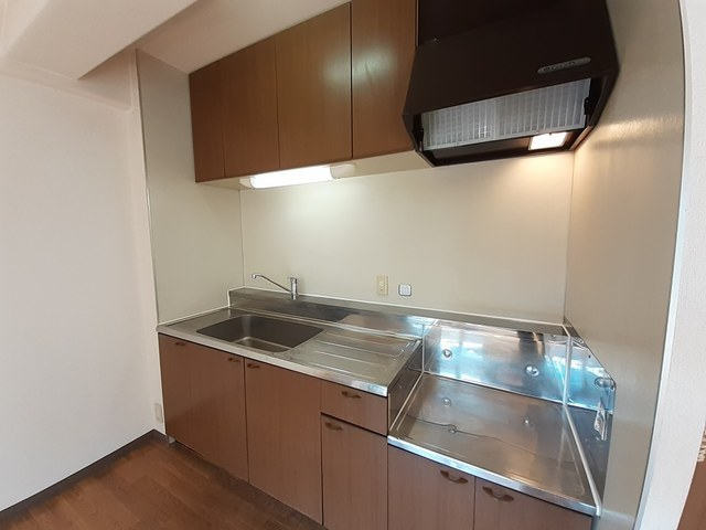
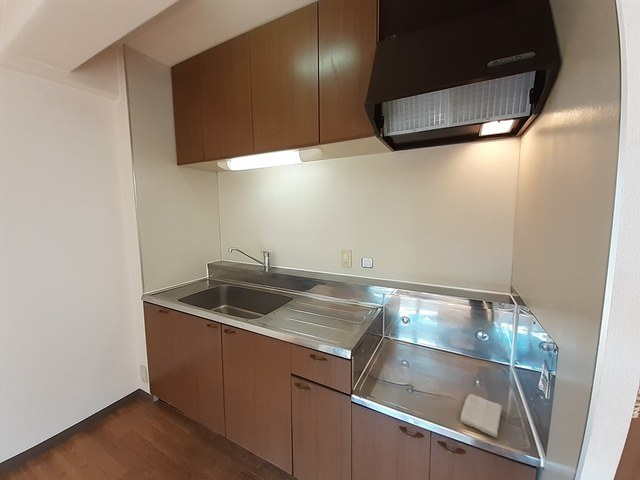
+ washcloth (481, 412)
